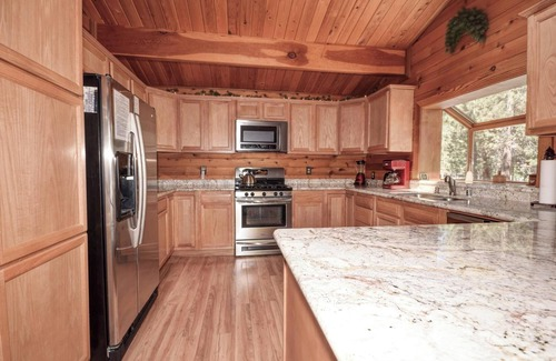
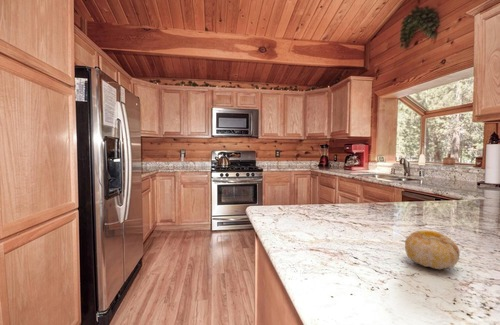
+ fruit (430, 248)
